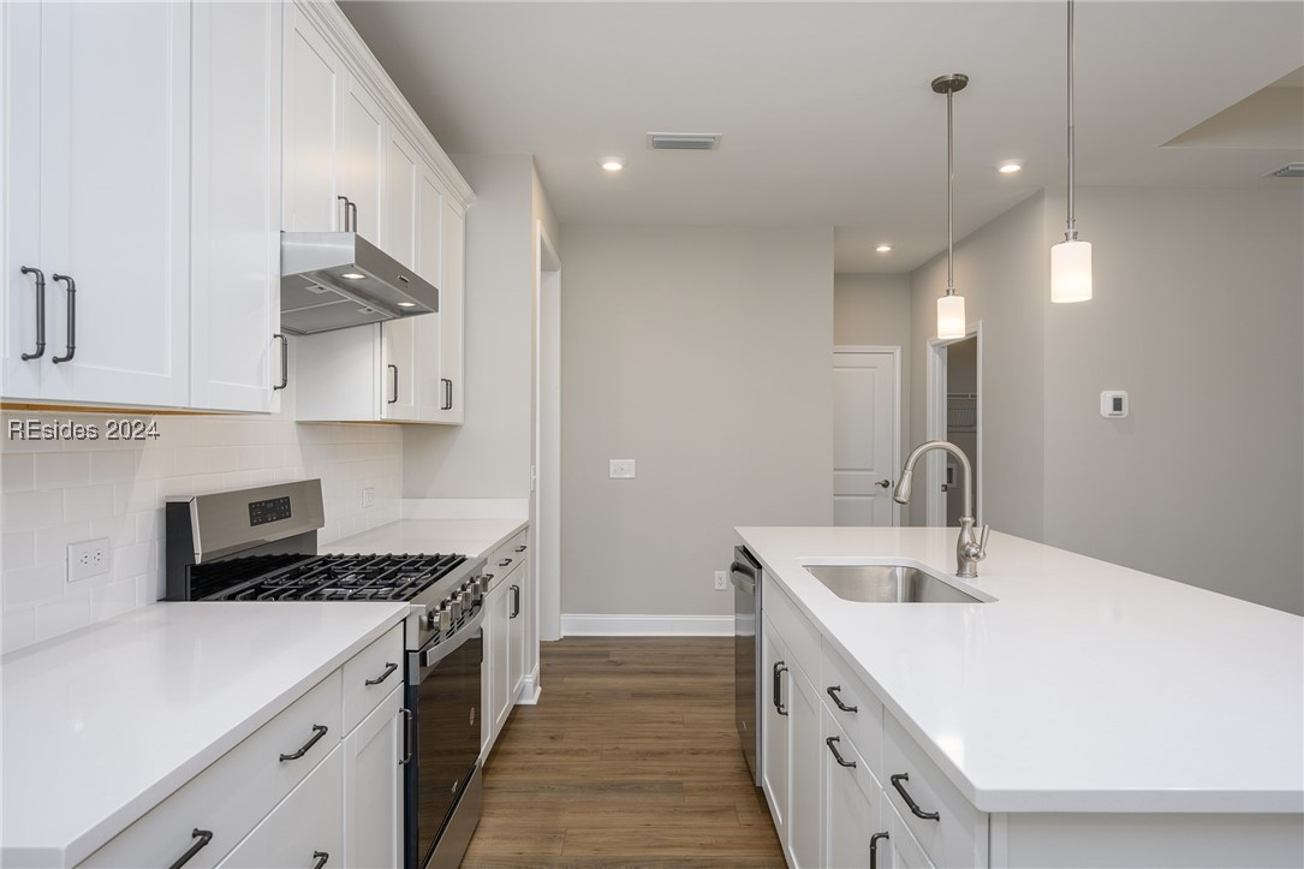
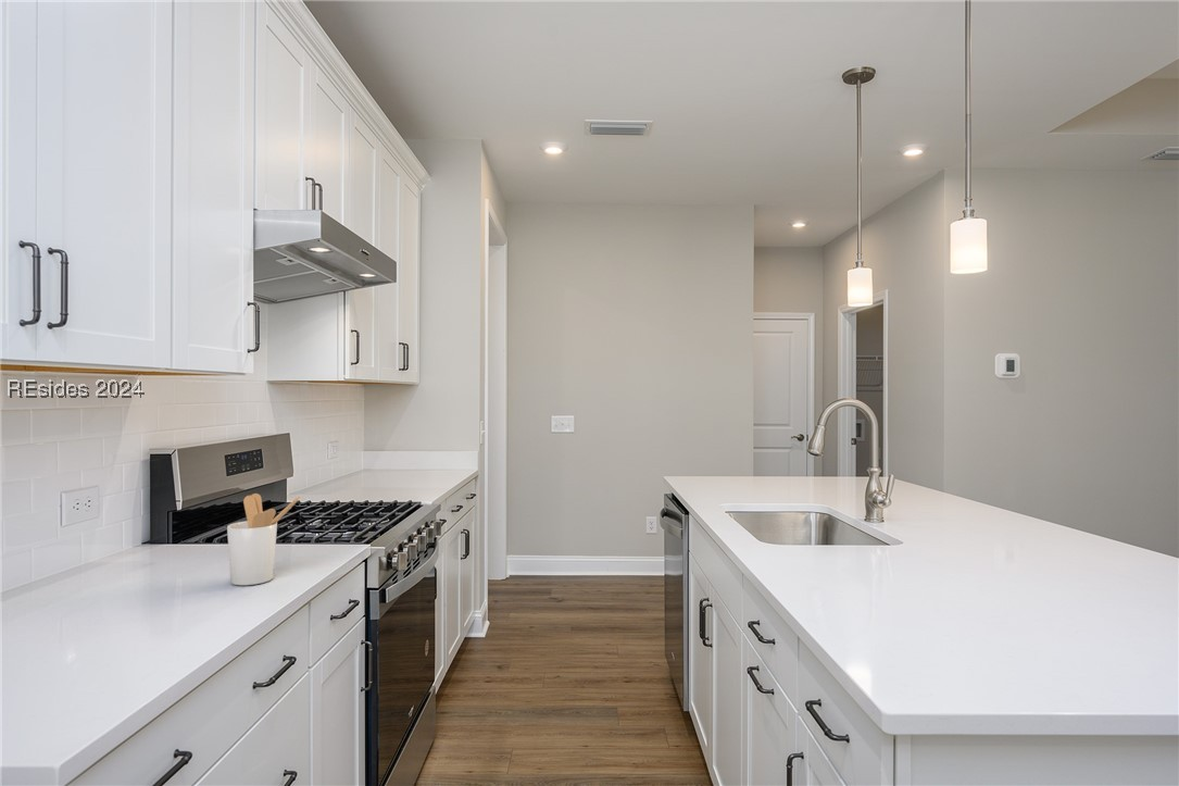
+ utensil holder (265, 537)
